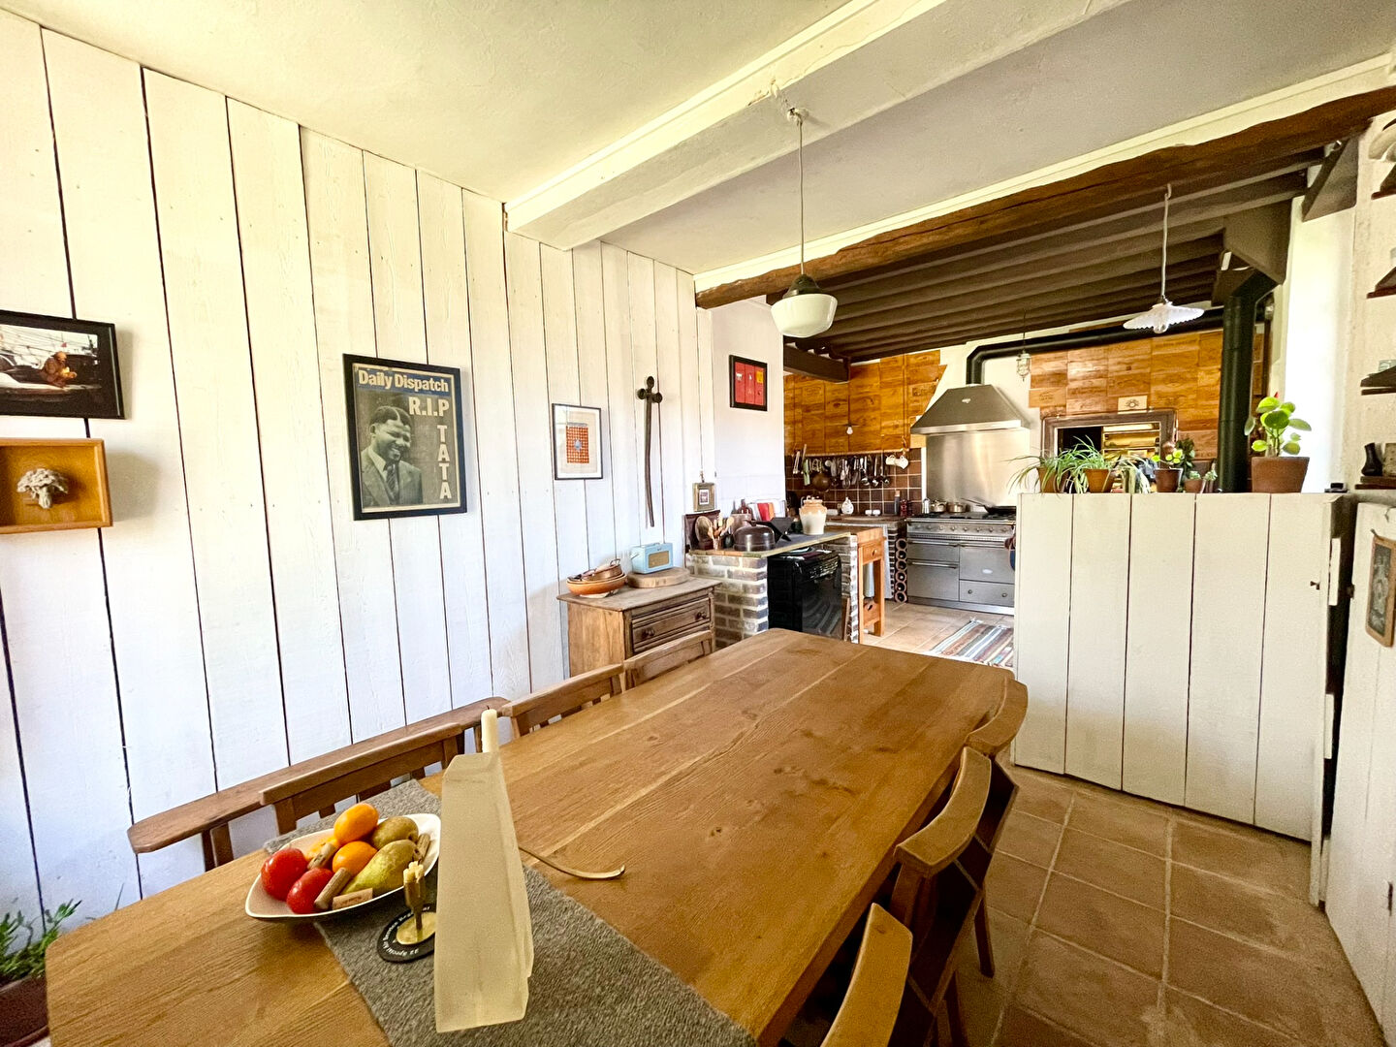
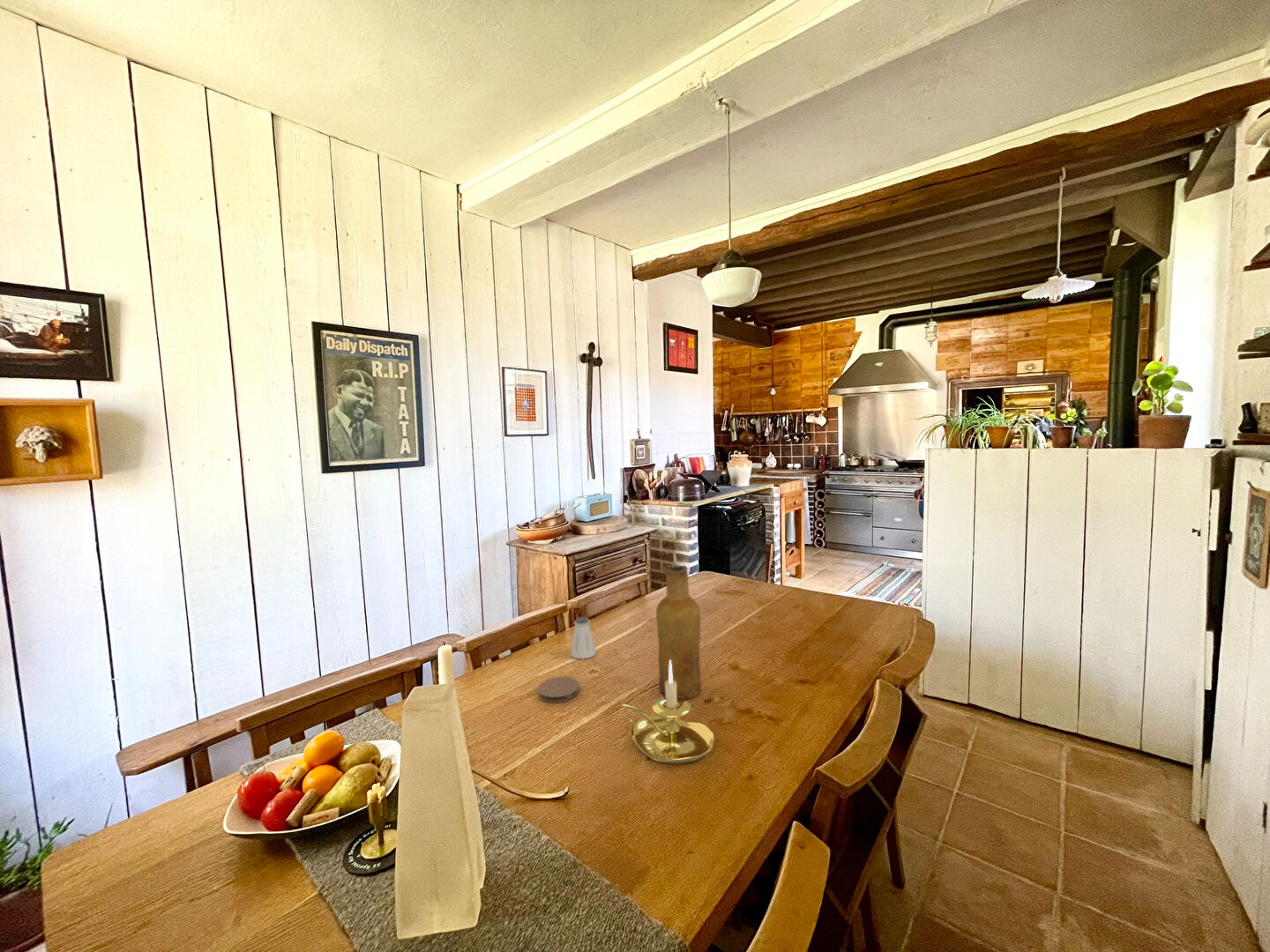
+ coaster (558, 688)
+ candle holder (665, 701)
+ saltshaker (582, 636)
+ vase (678, 628)
